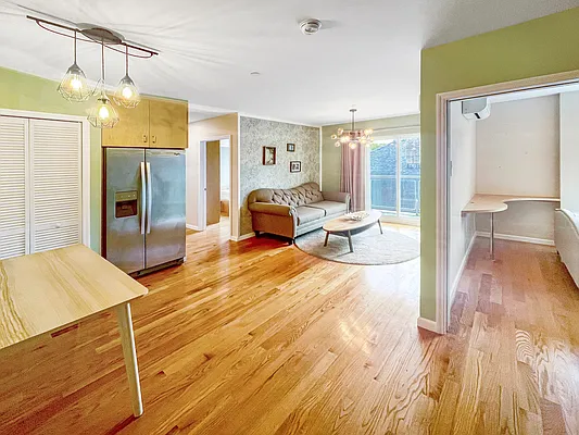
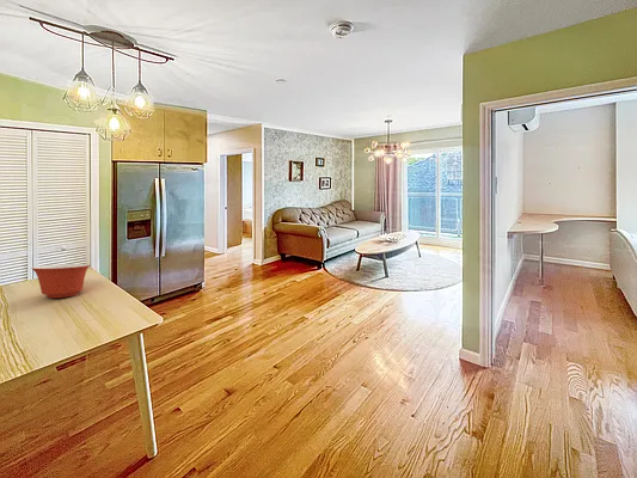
+ mixing bowl (62, 280)
